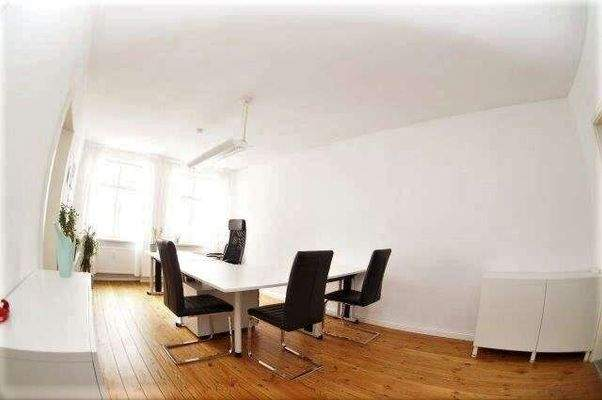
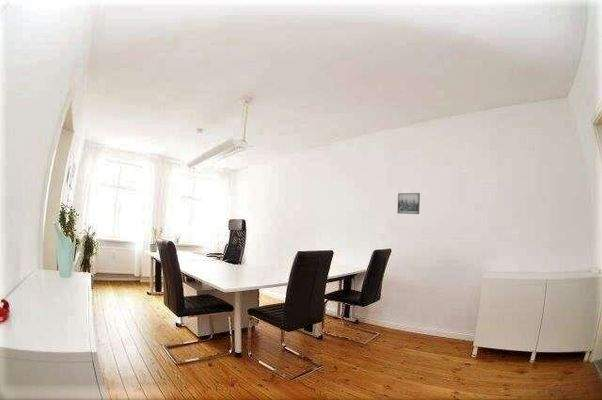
+ wall art (408, 203)
